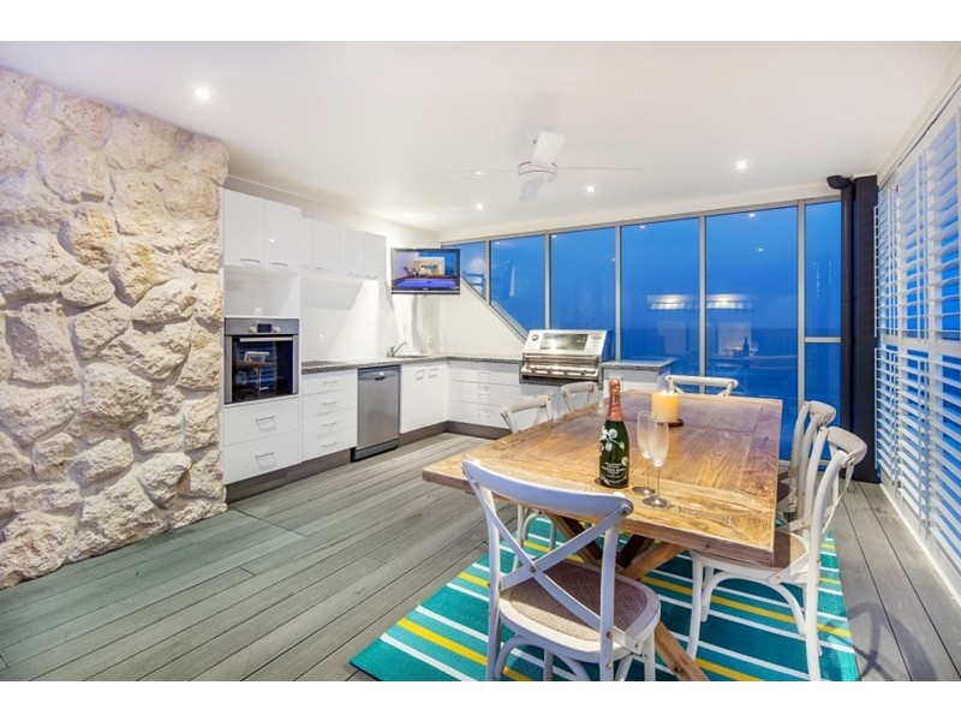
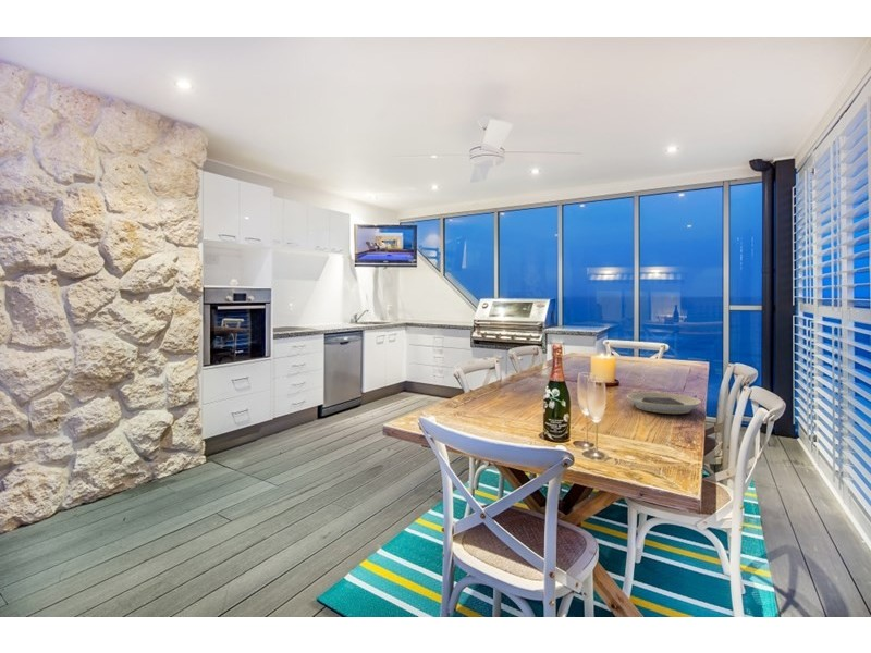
+ plate (662, 403)
